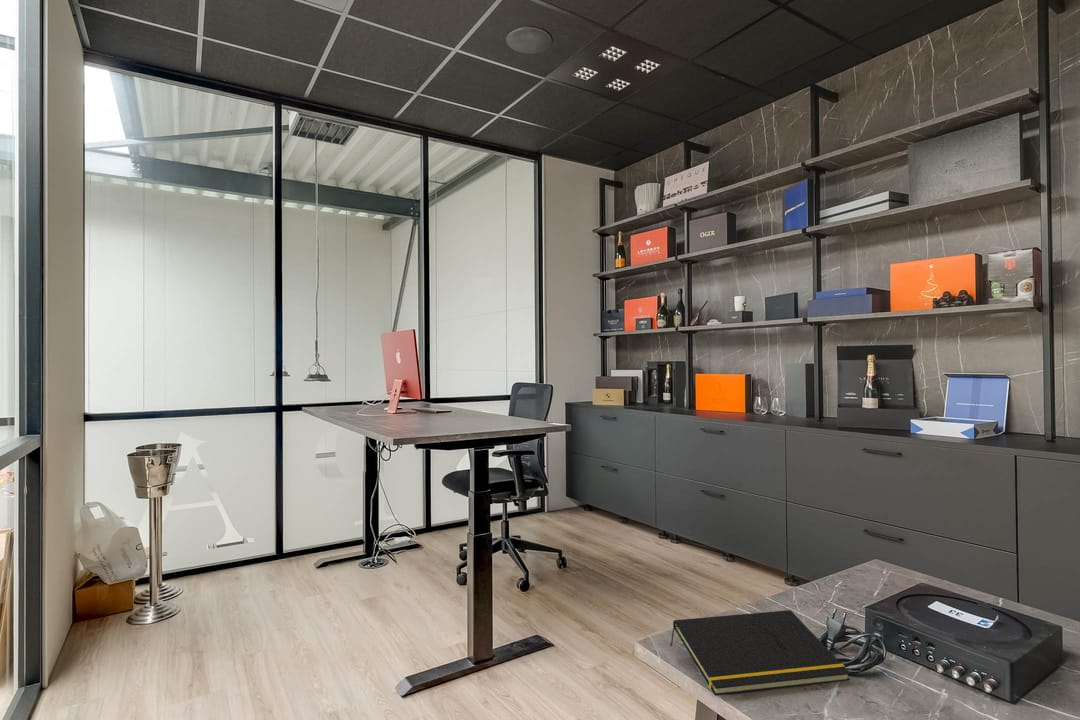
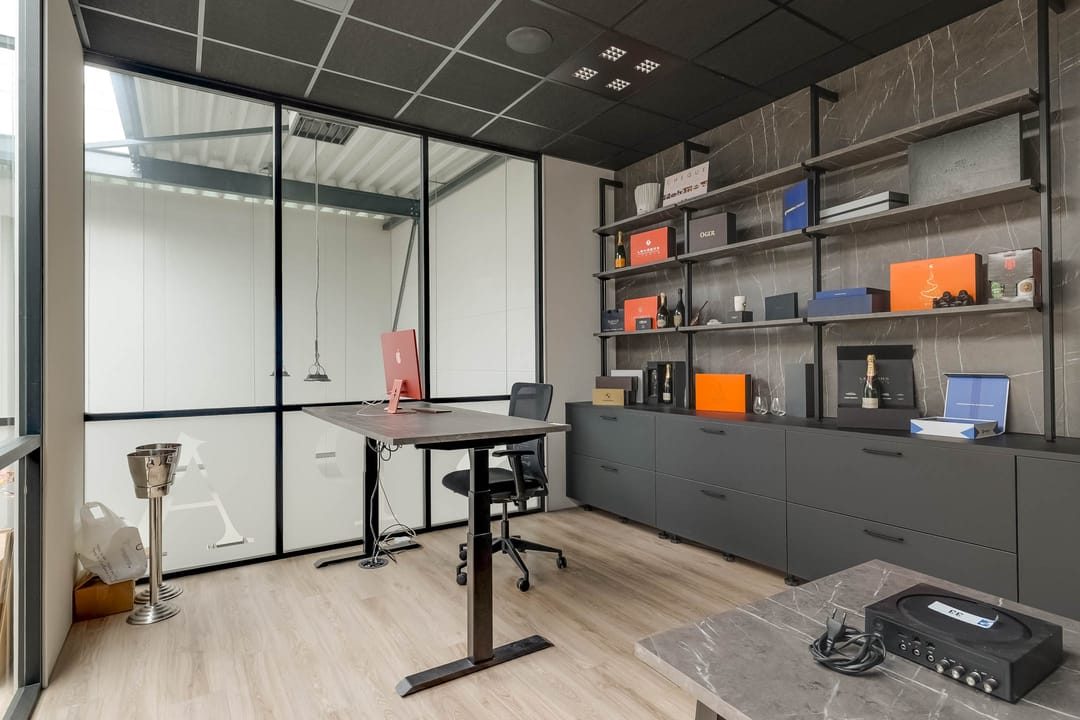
- notepad (756, 648)
